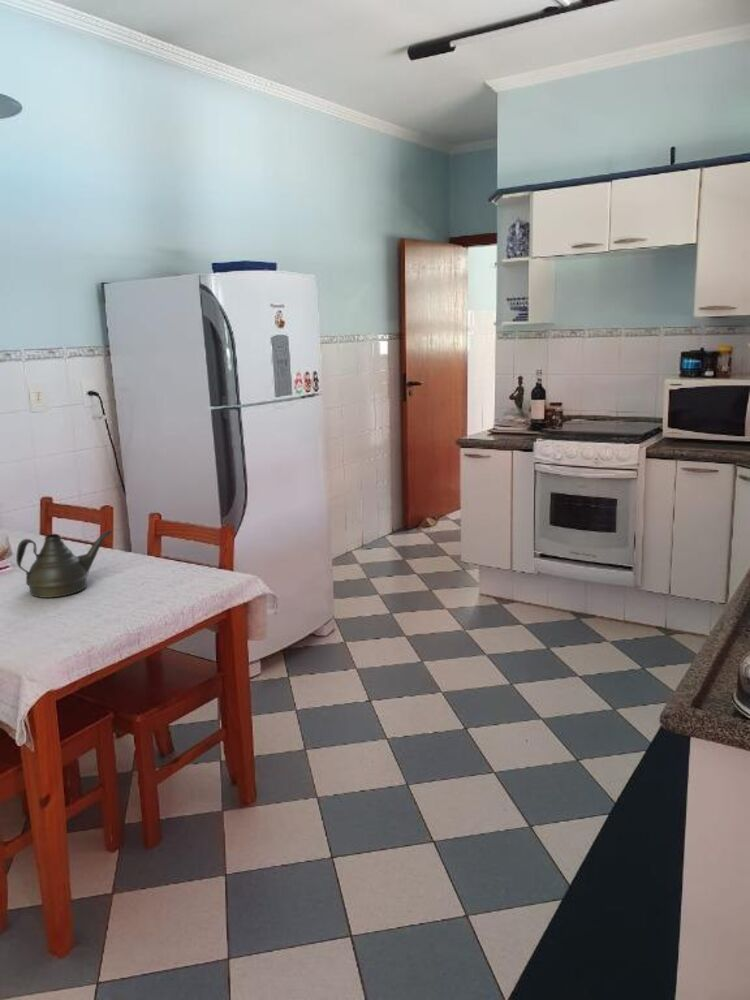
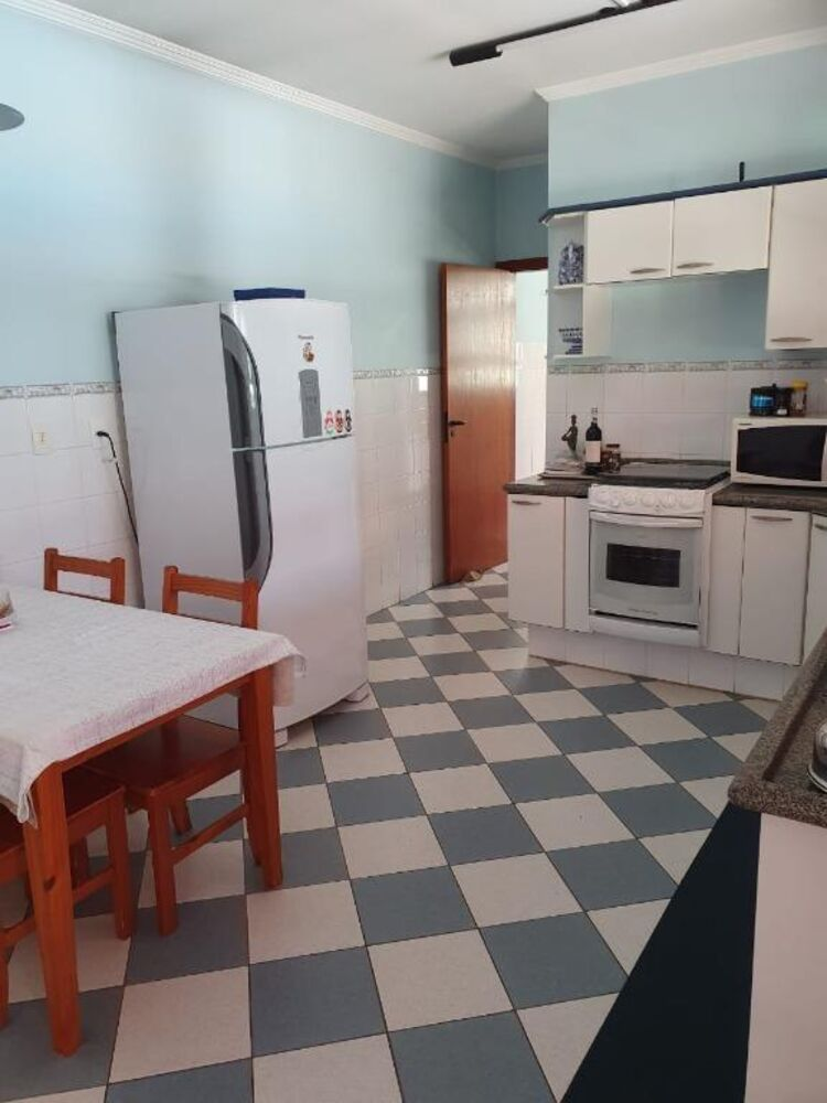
- teapot (68, 560)
